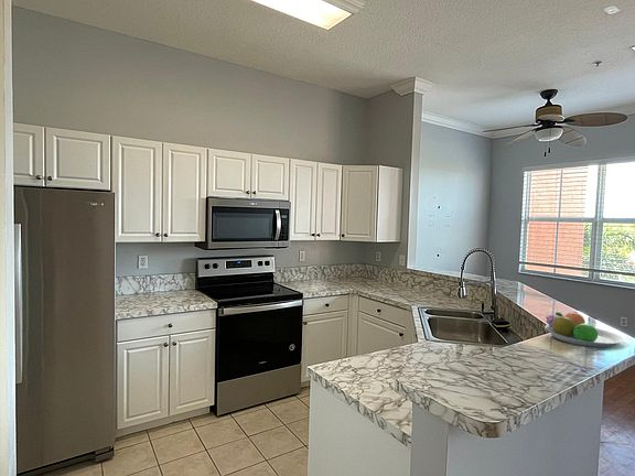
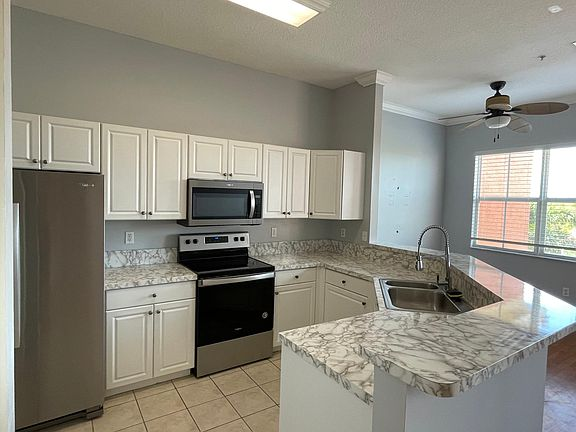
- fruit bowl (581, 326)
